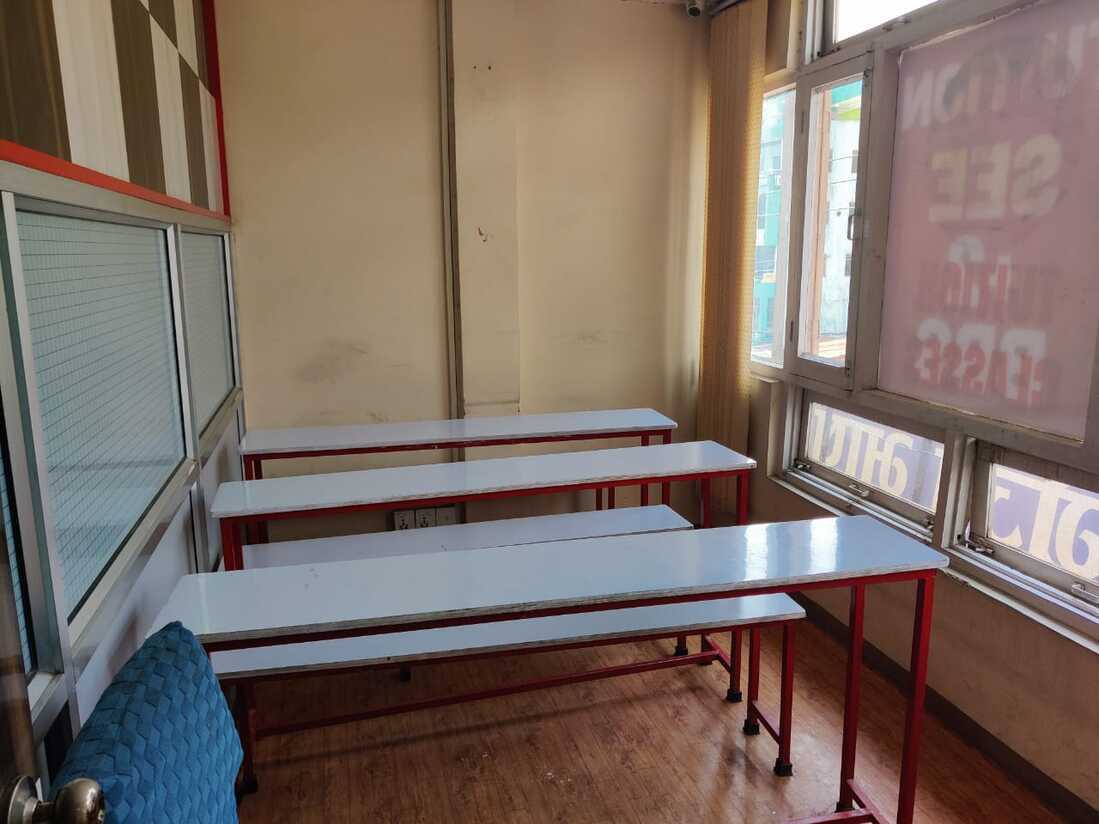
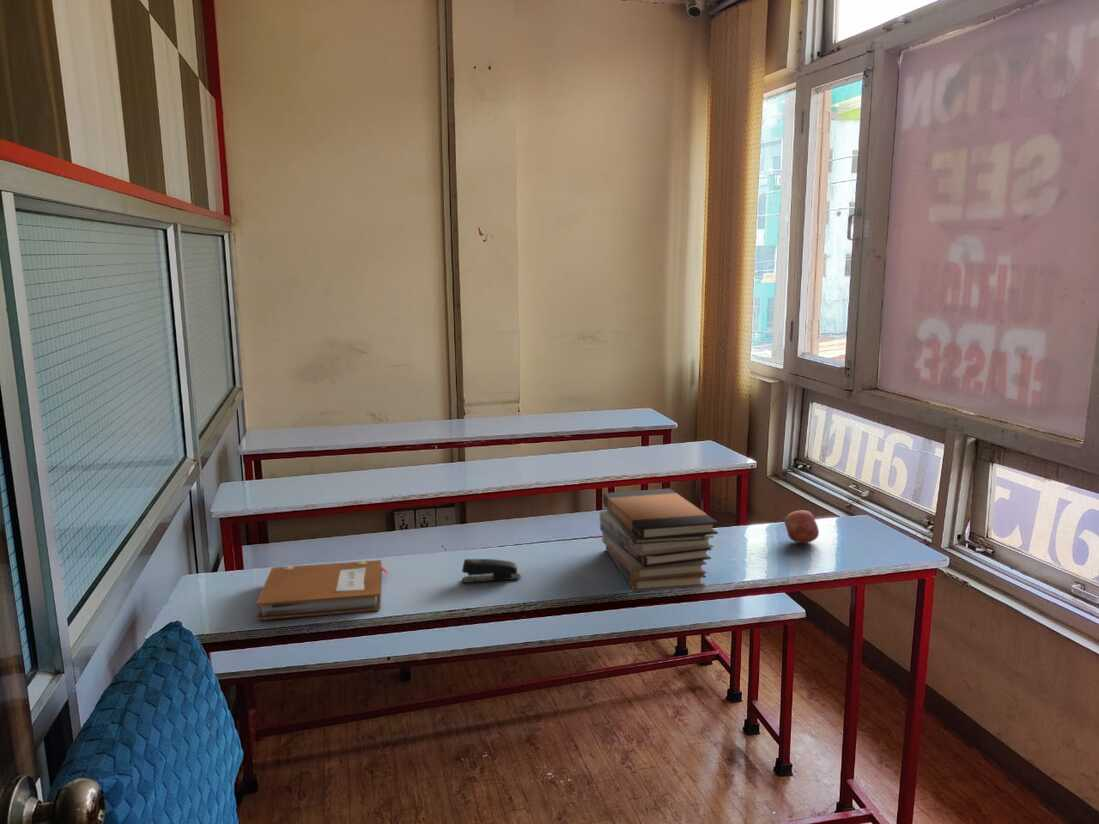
+ fruit (801, 526)
+ stapler (491, 568)
+ notebook (326, 586)
+ book stack (654, 536)
